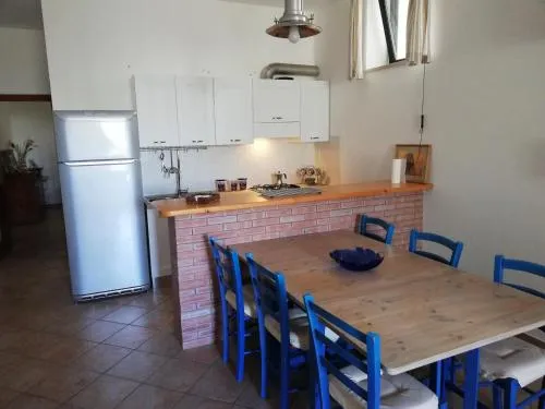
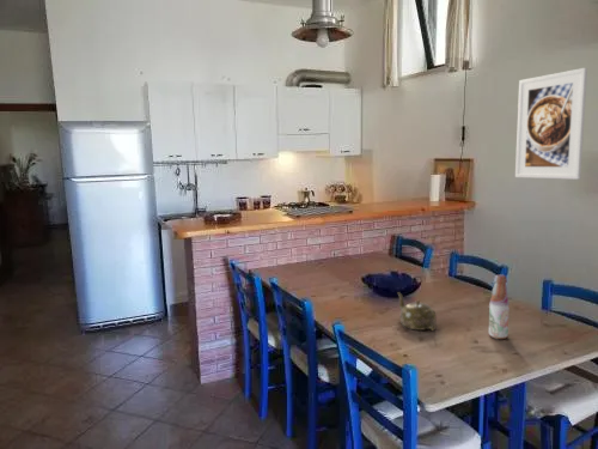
+ bottle (499, 305)
+ teapot (415, 311)
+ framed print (548, 127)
